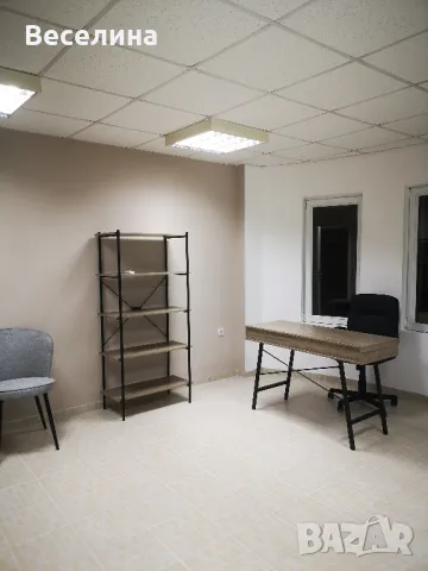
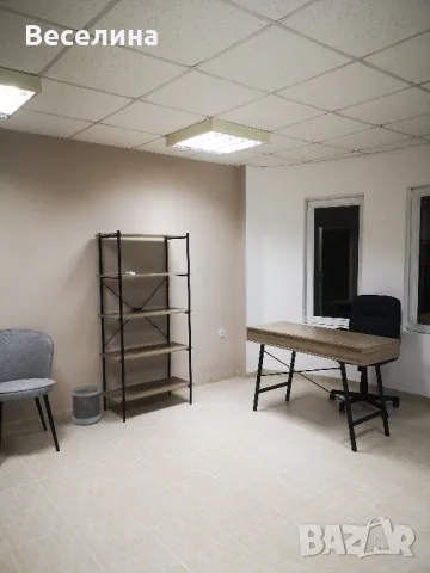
+ wastebasket (86, 405)
